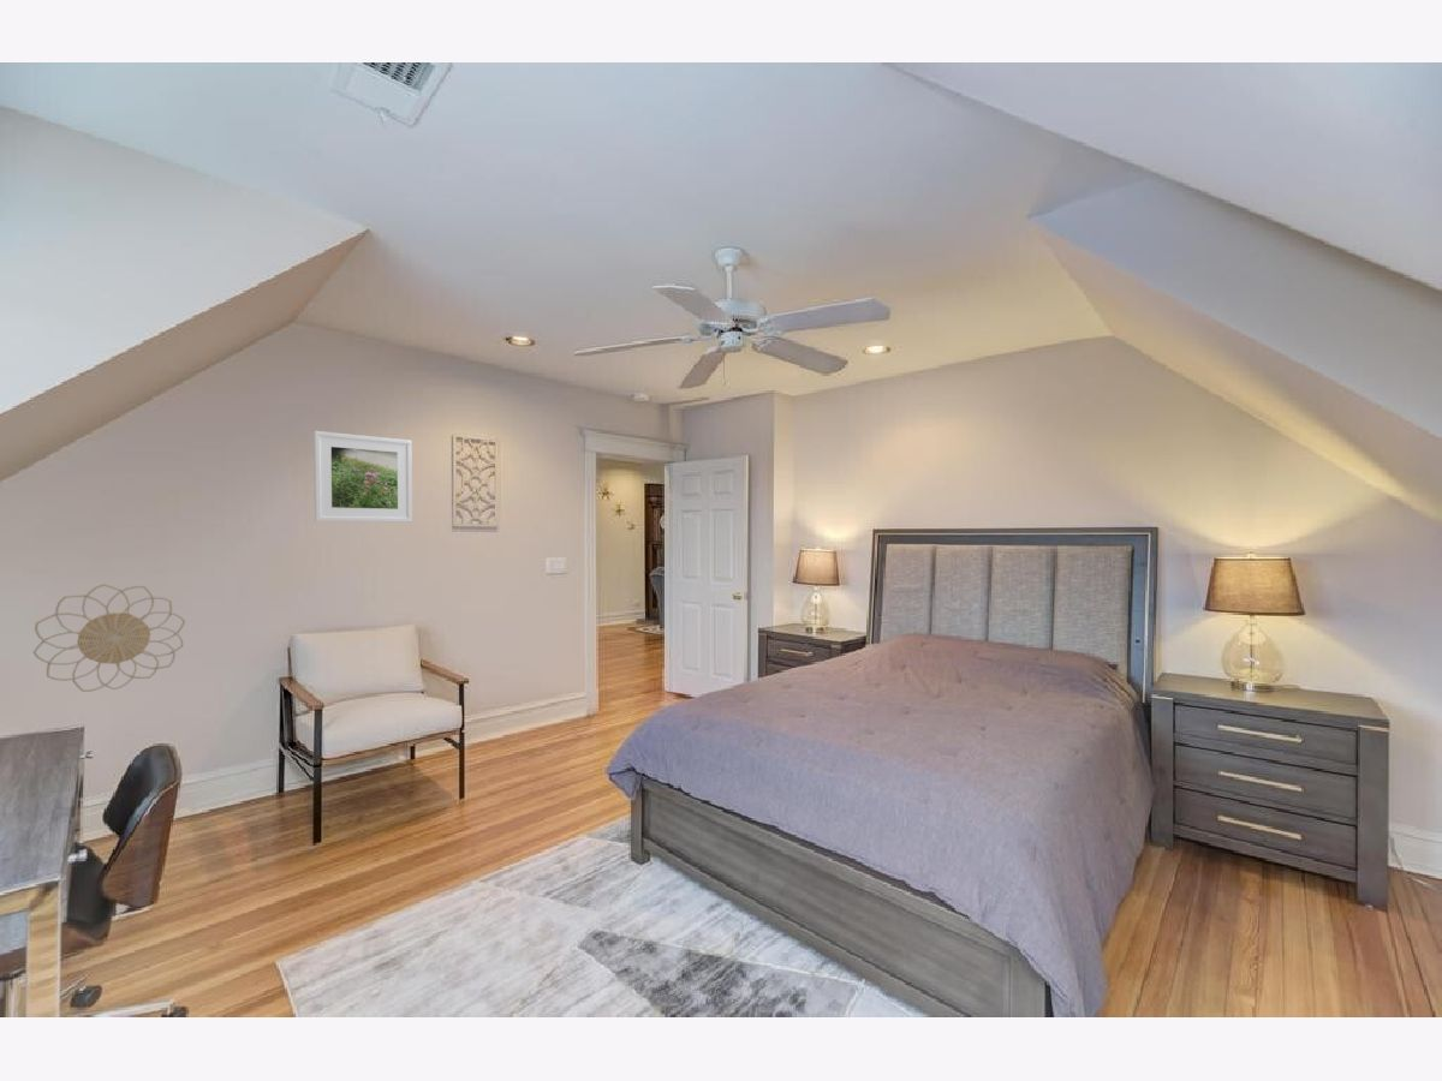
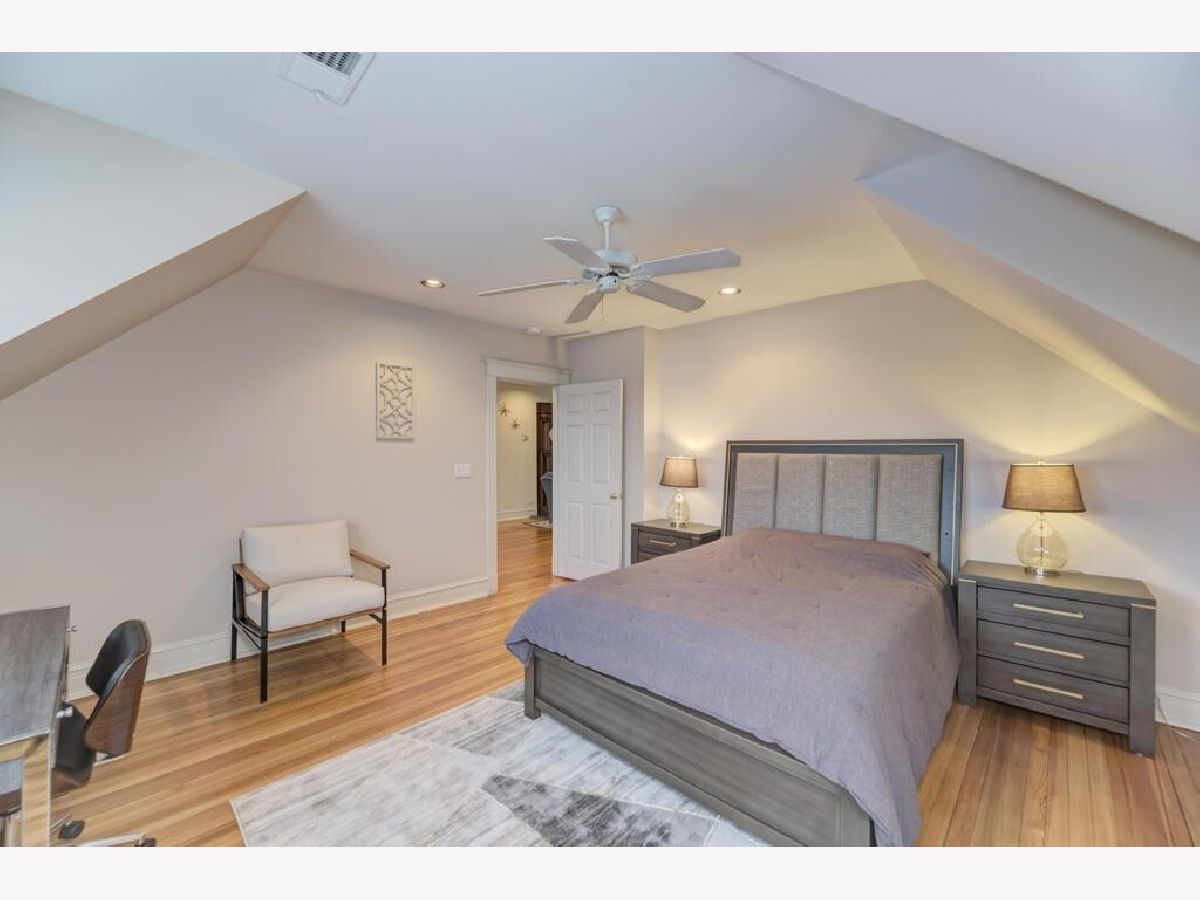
- decorative wall piece (114, 635)
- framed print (365, 478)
